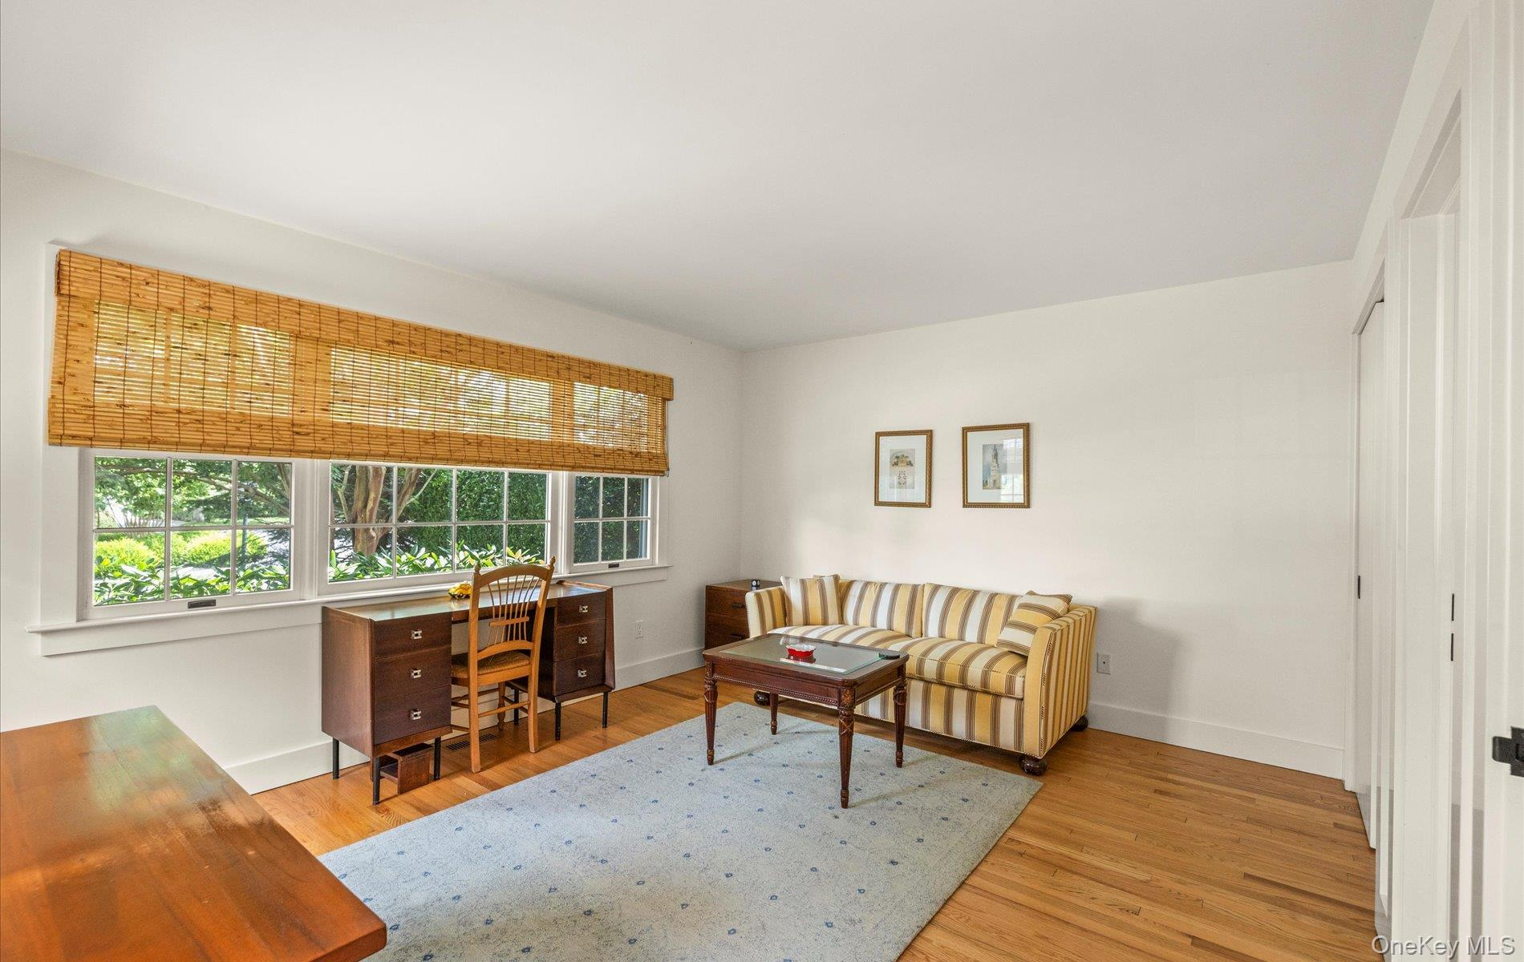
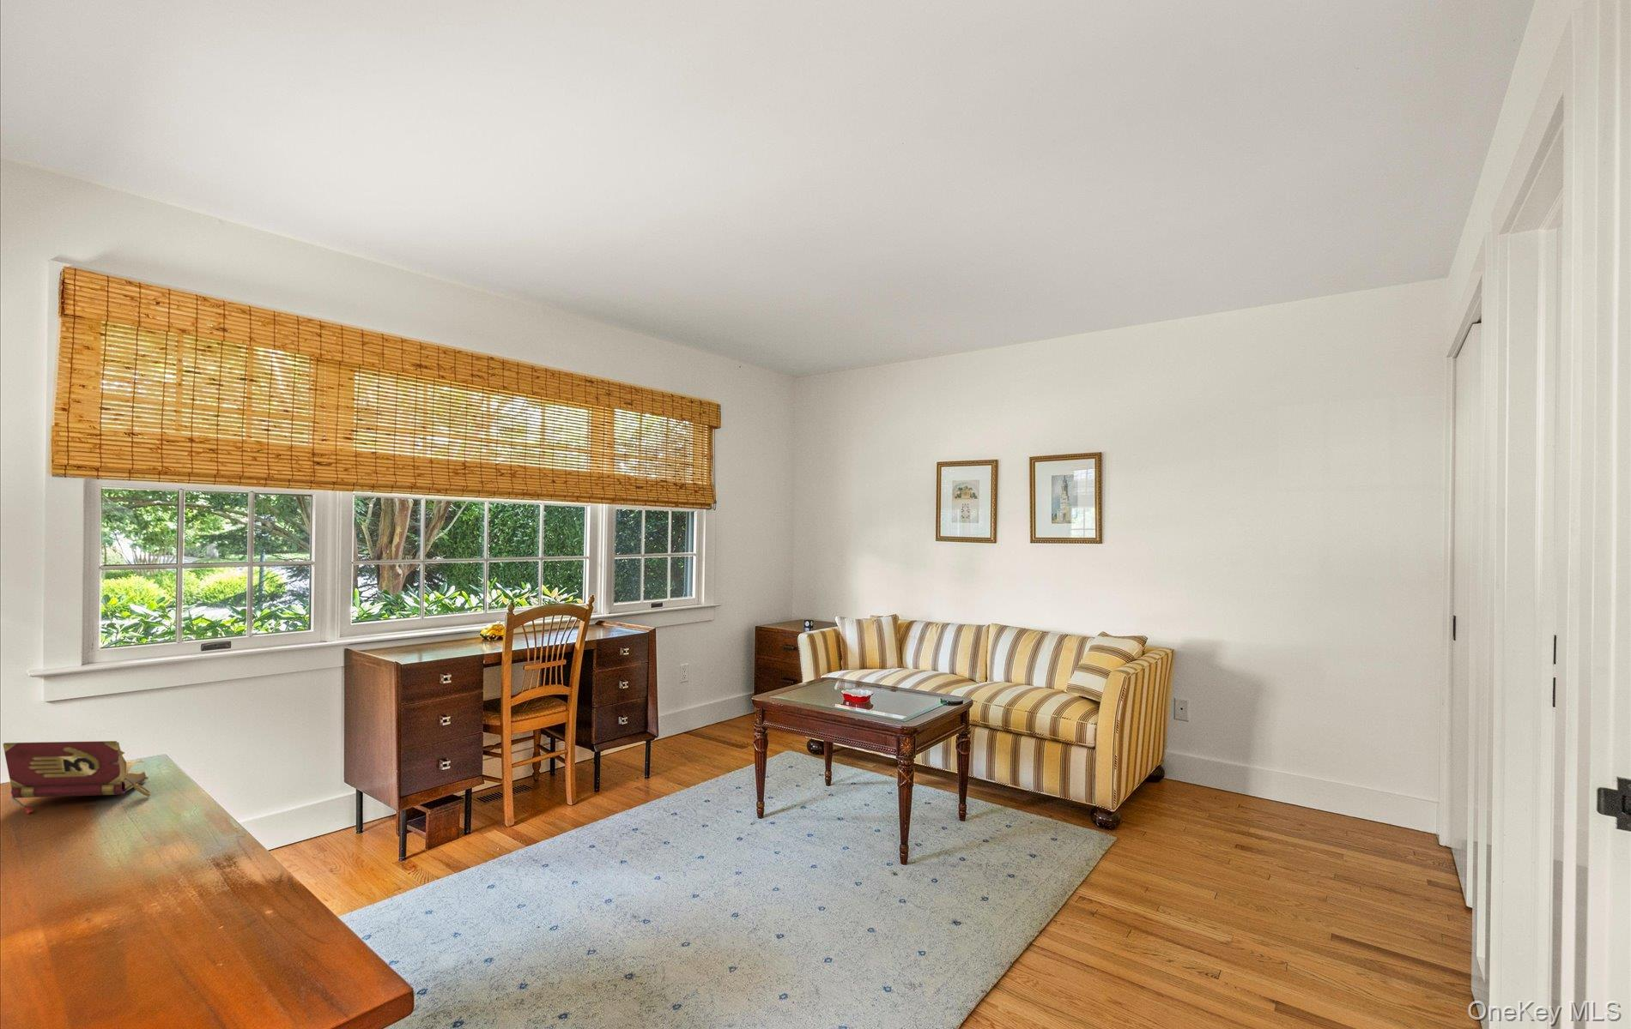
+ book (81, 762)
